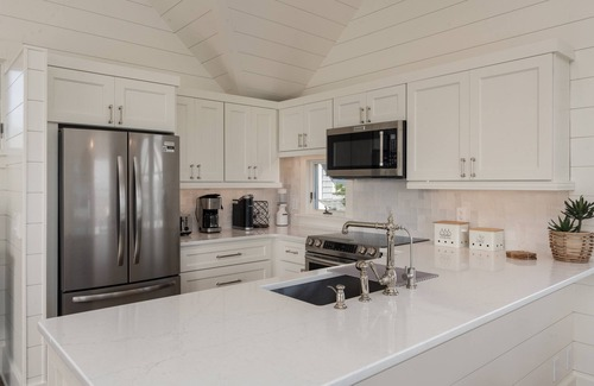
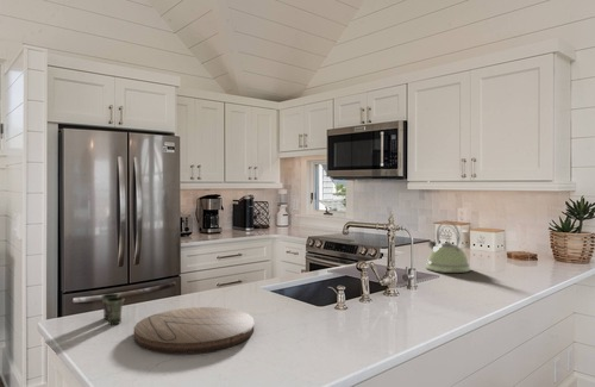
+ kettle (445, 244)
+ cup (112, 308)
+ cutting board (195, 326)
